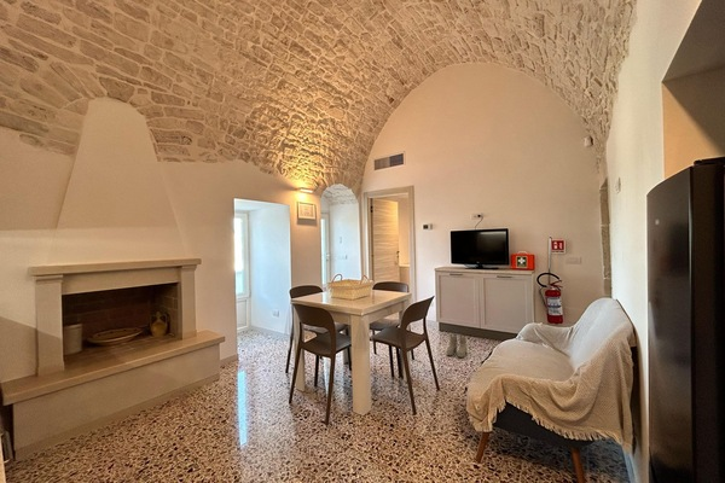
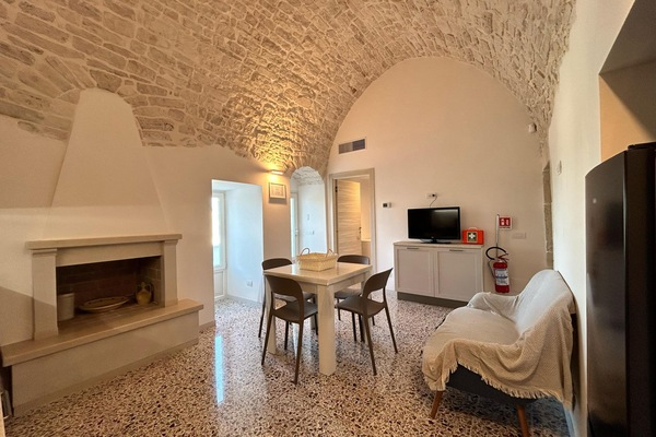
- boots (456, 344)
